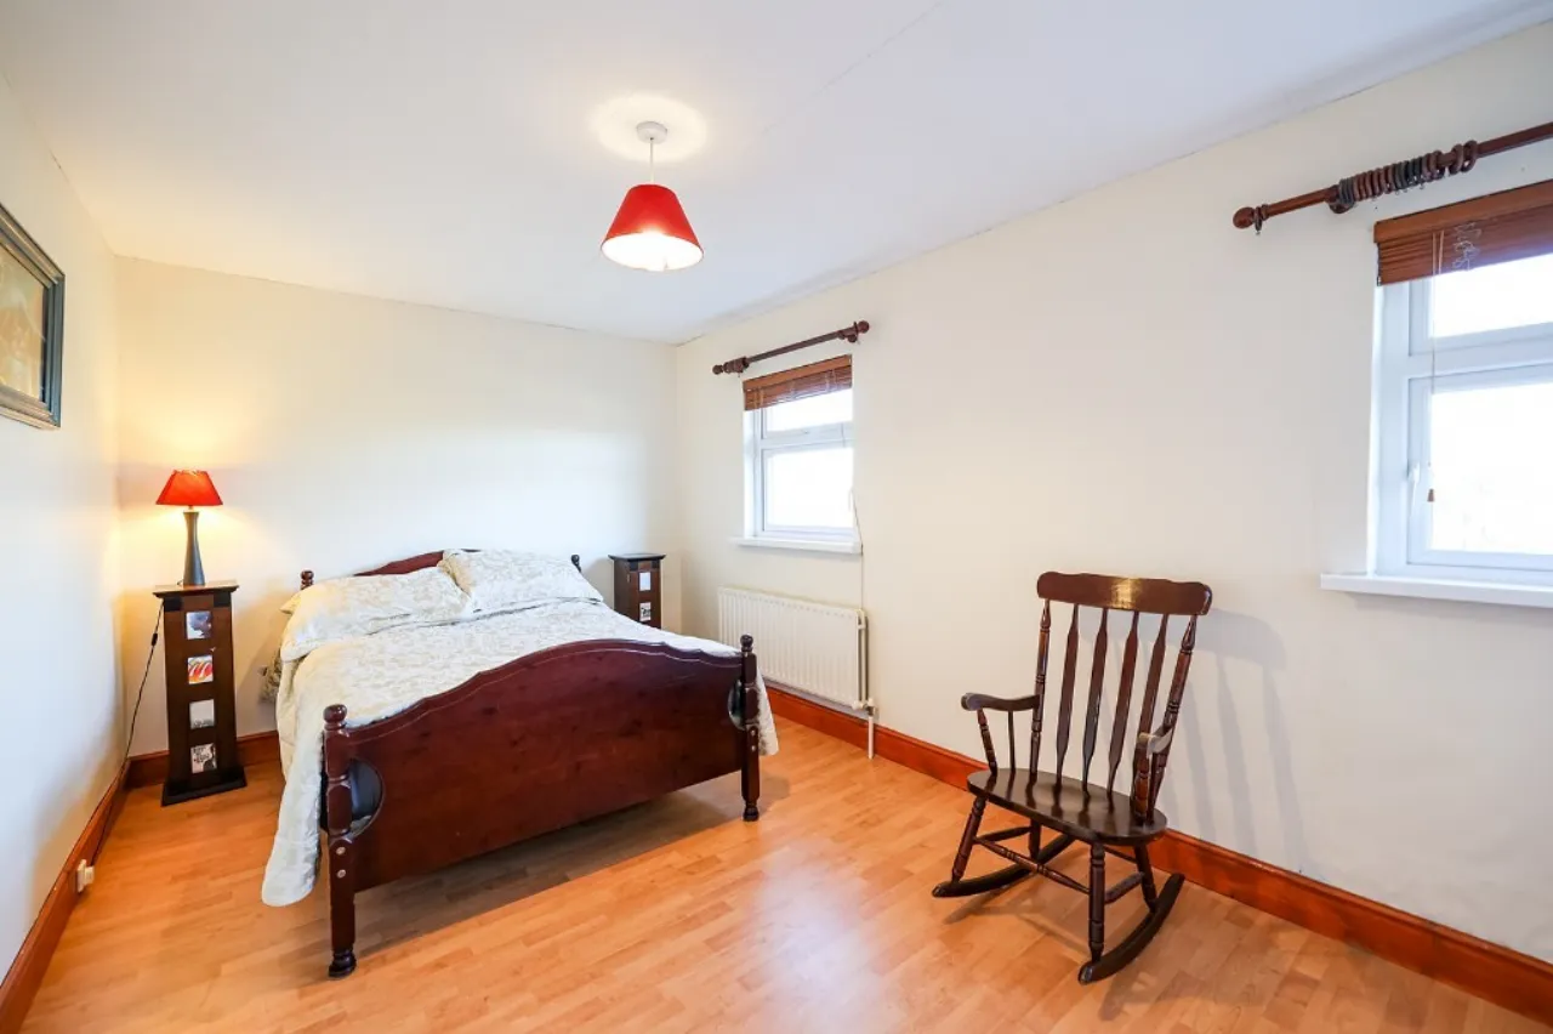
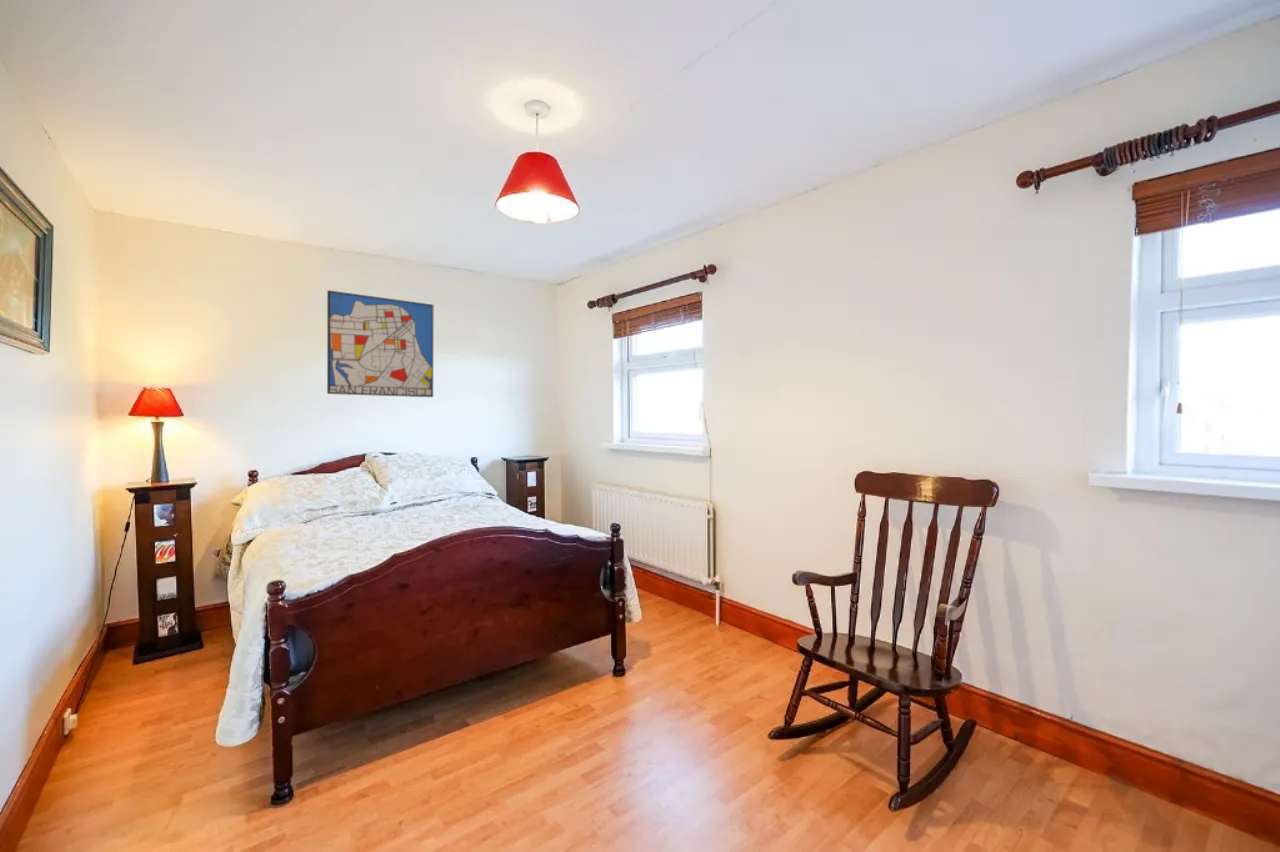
+ wall art (383, 346)
